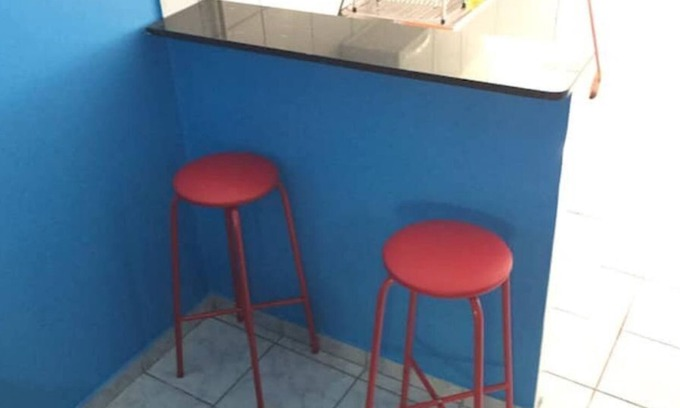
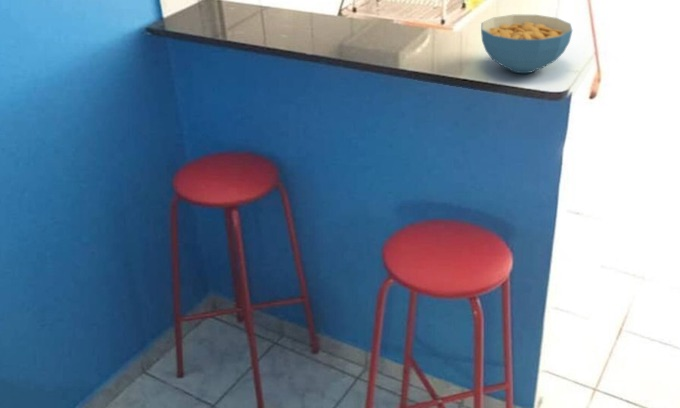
+ cereal bowl (524, 48)
